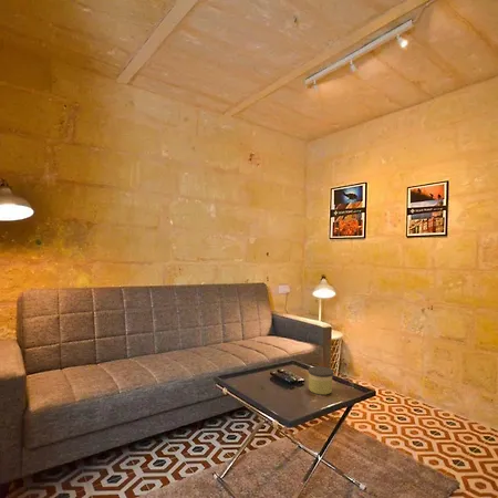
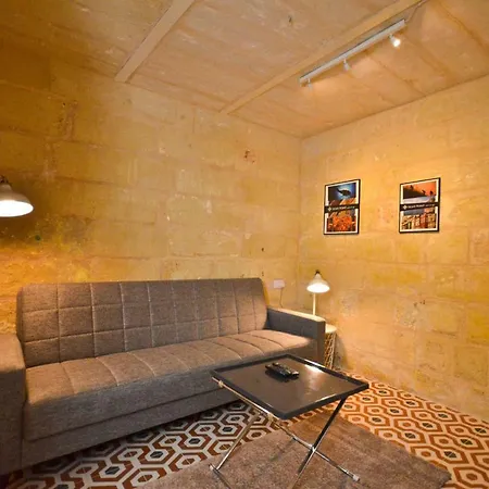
- candle (320, 380)
